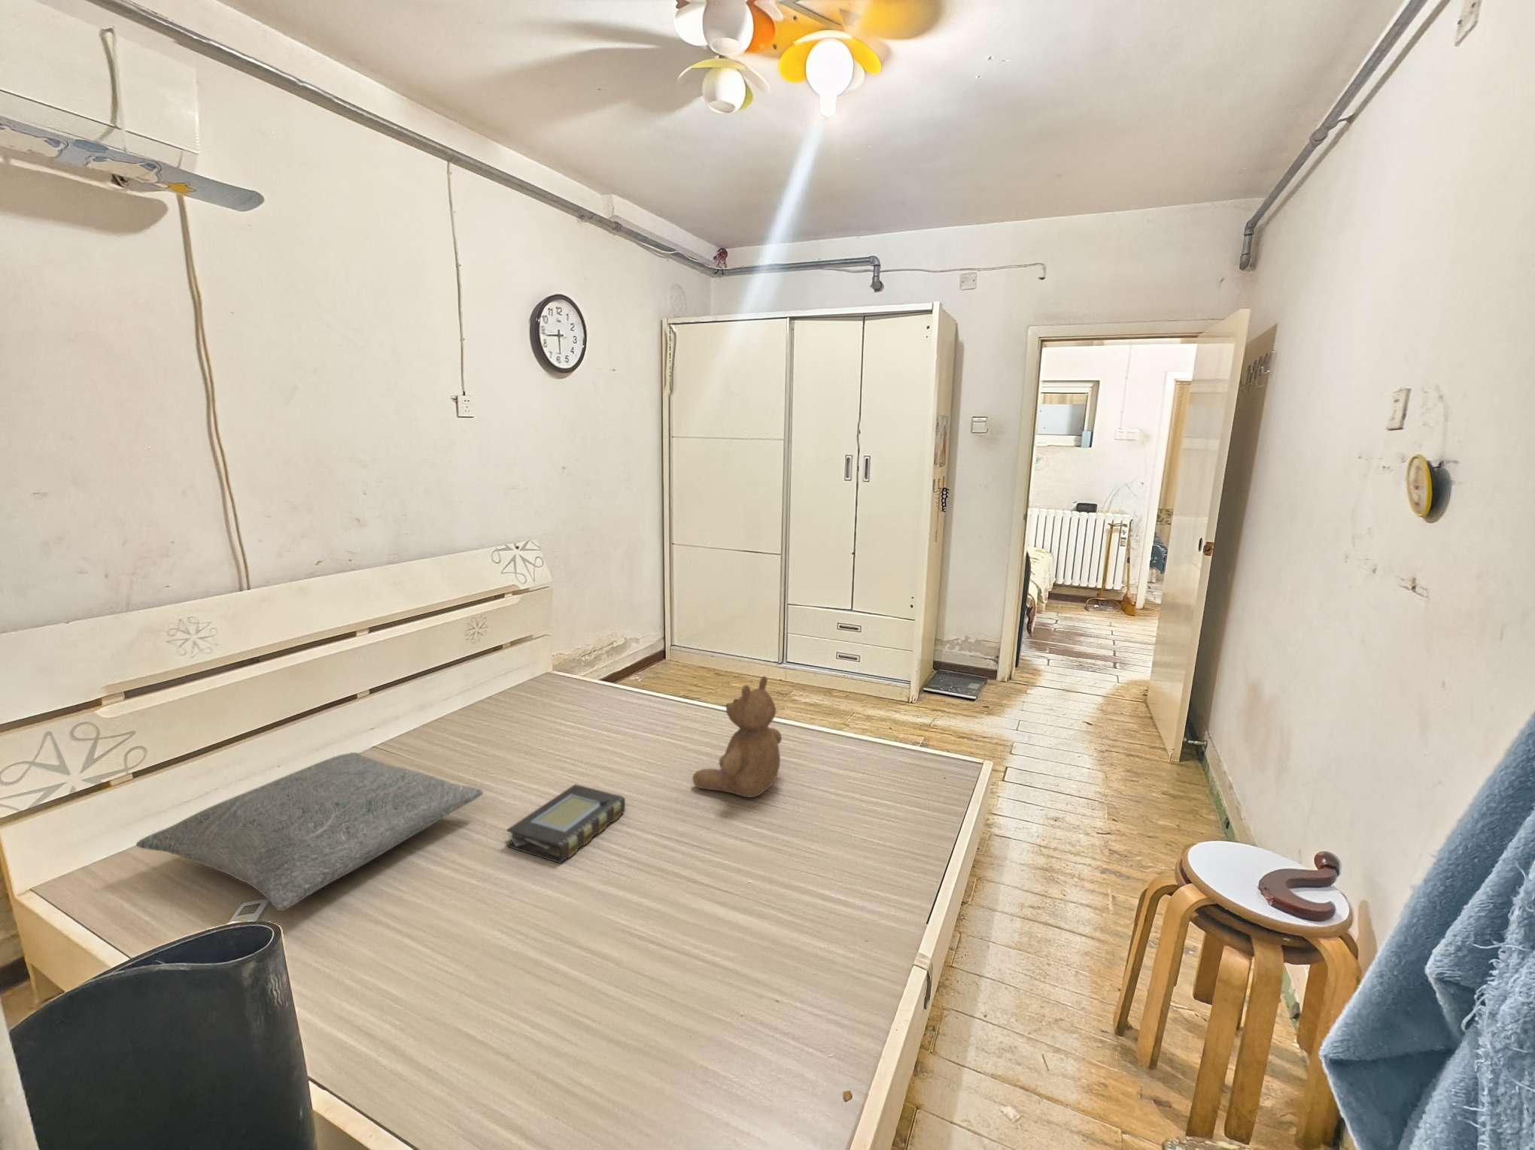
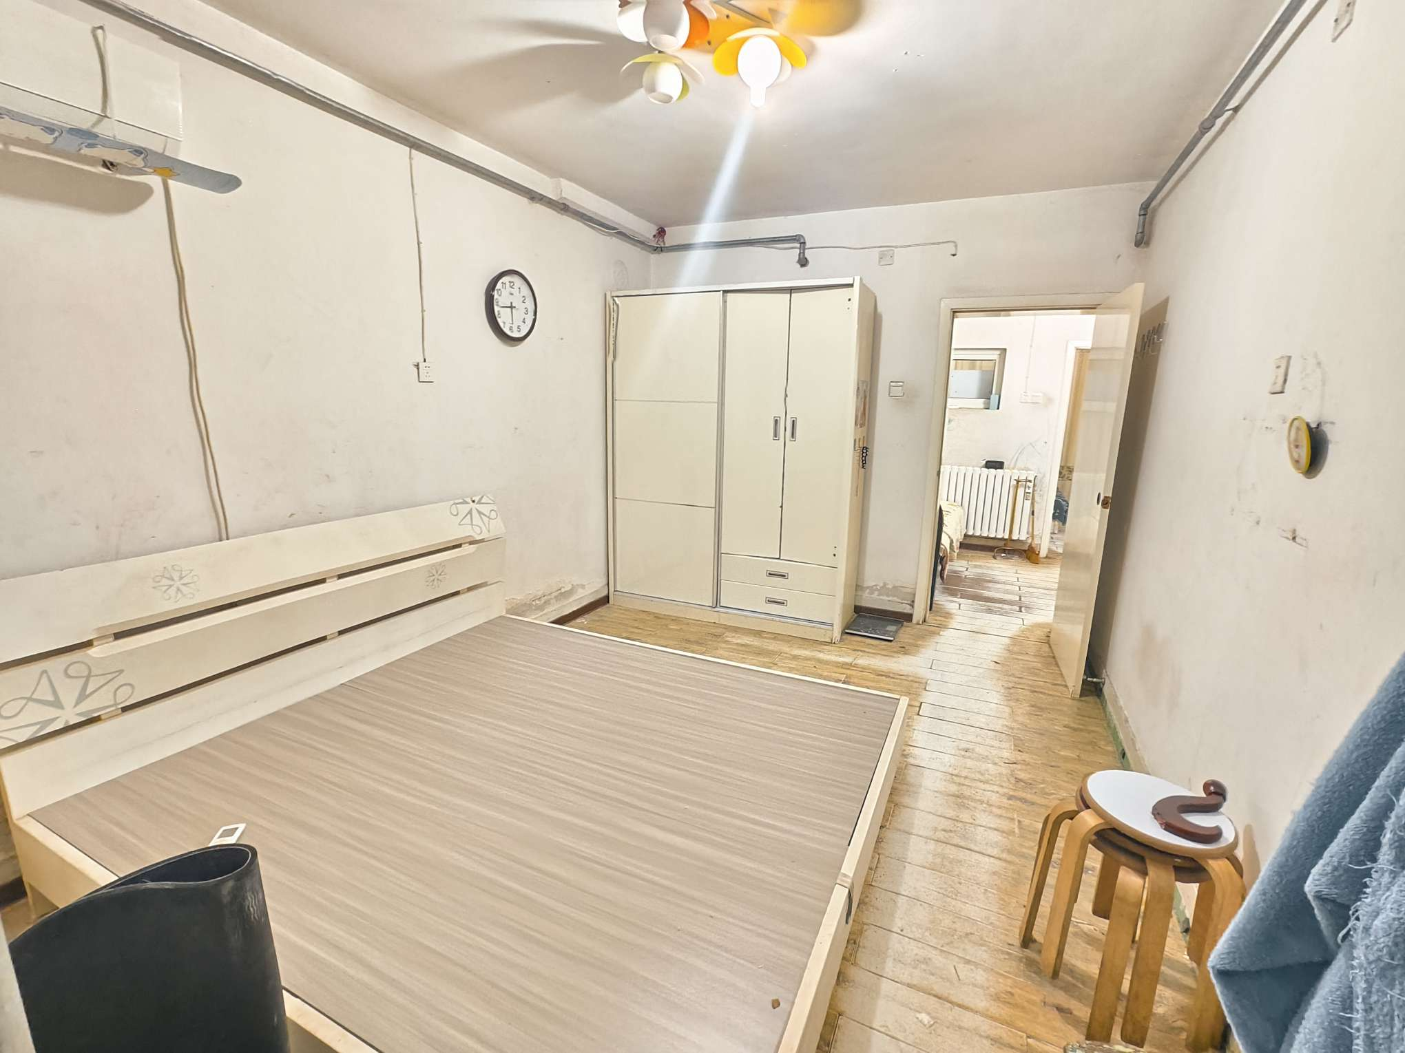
- teddy bear (738, 733)
- book (567, 819)
- pillow (324, 815)
